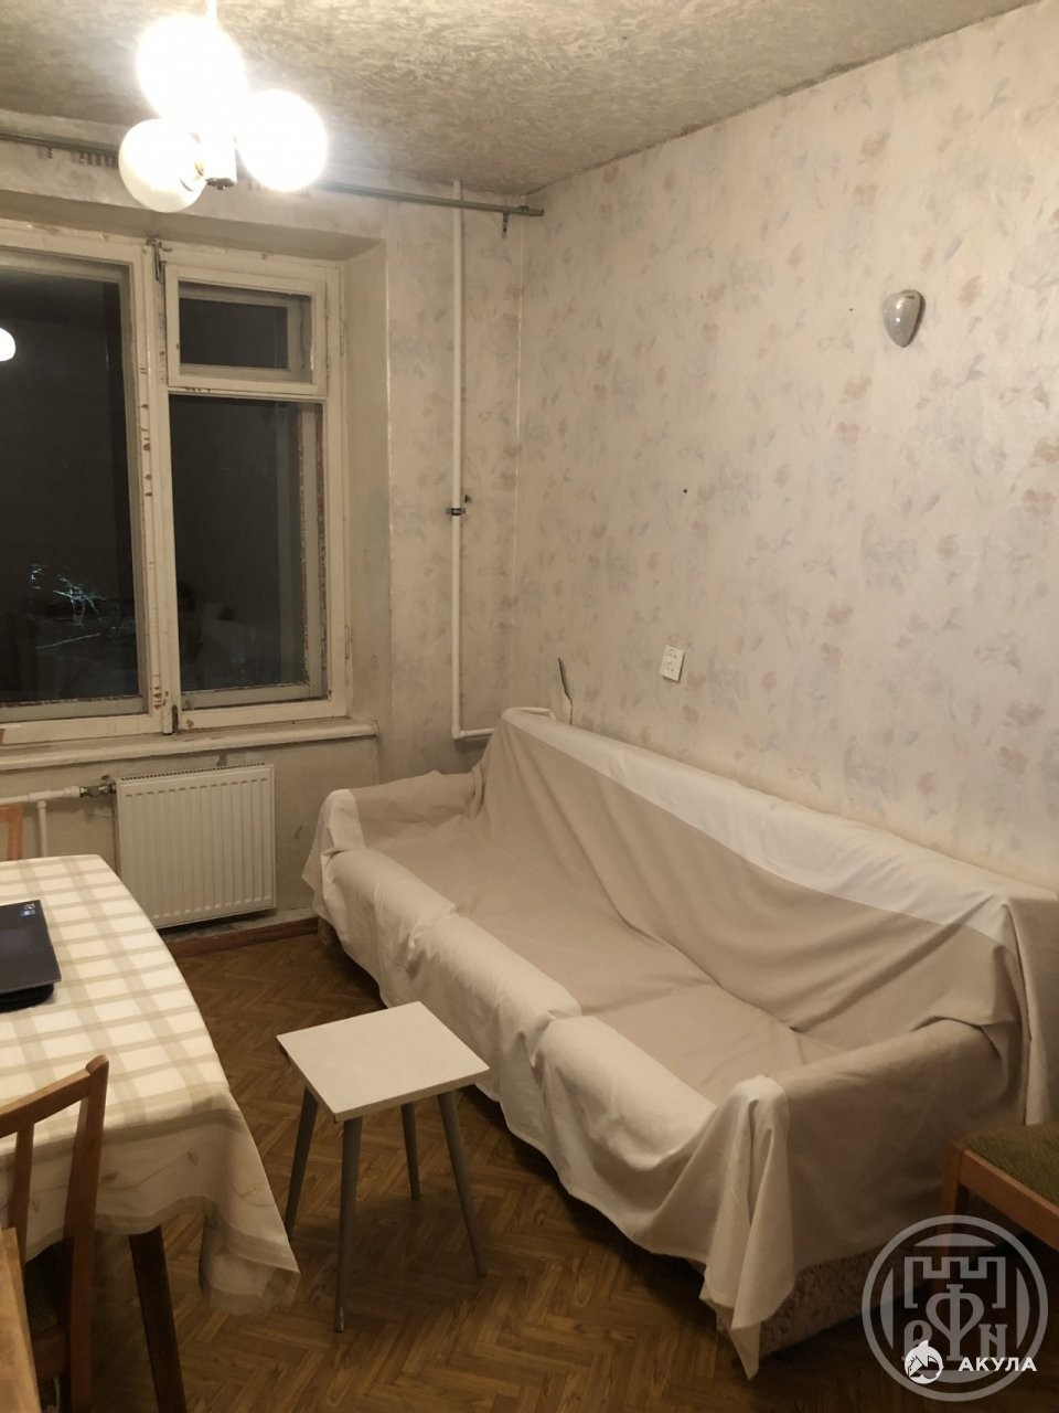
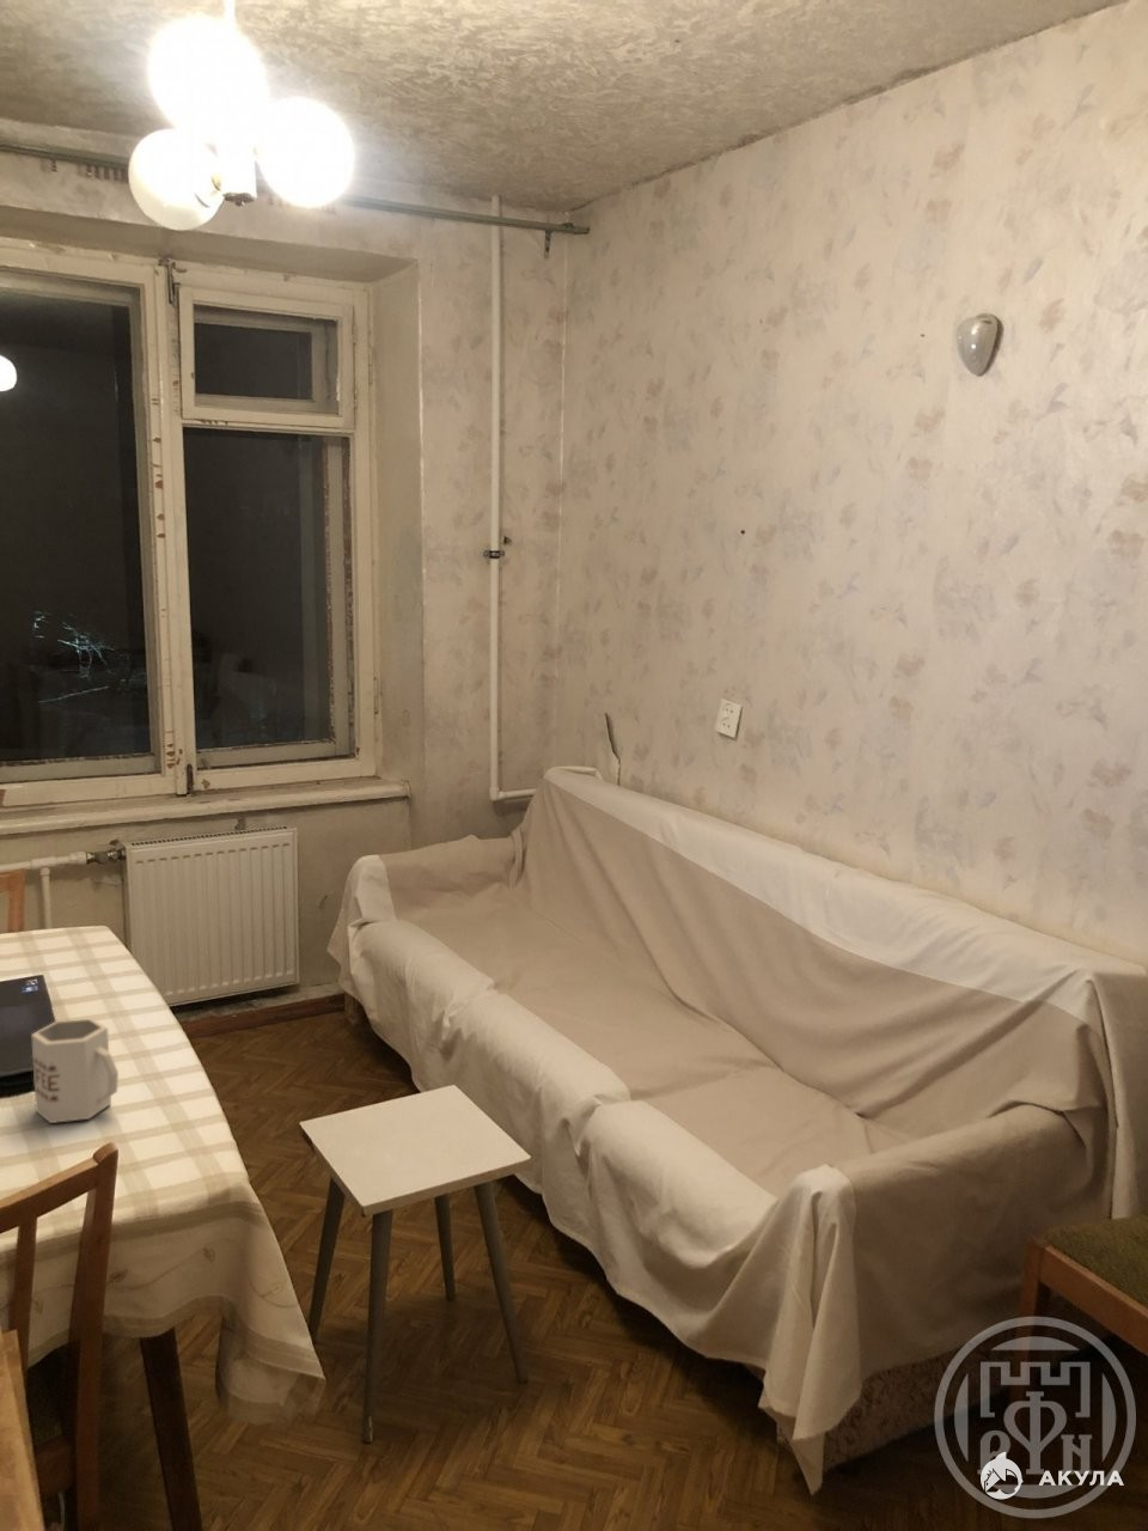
+ mug (75, 1068)
